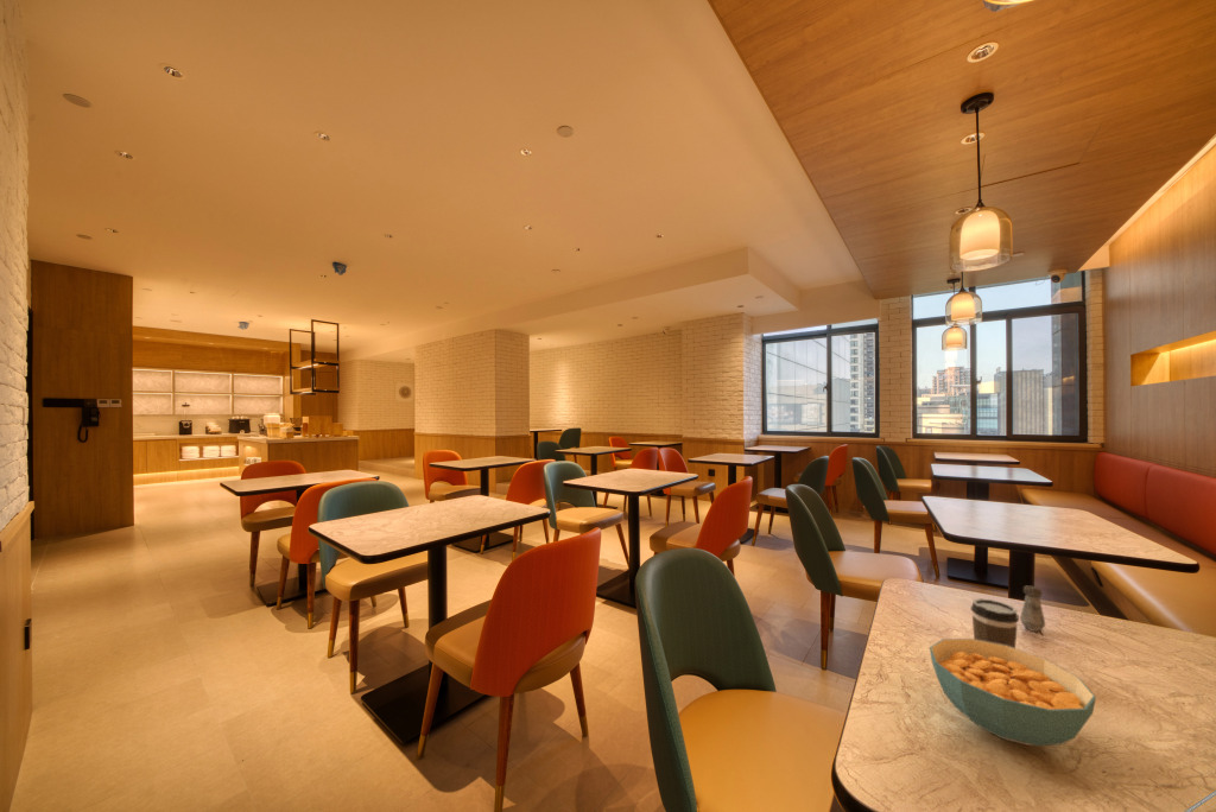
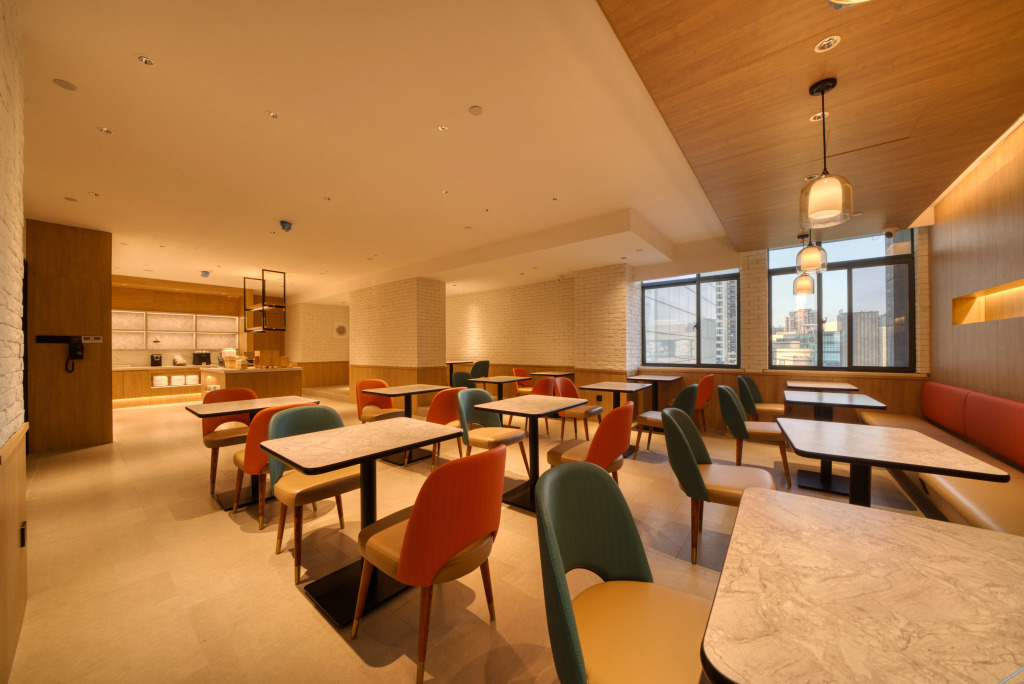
- salt shaker (1032, 608)
- cereal bowl (1005, 699)
- coffee cup (994, 634)
